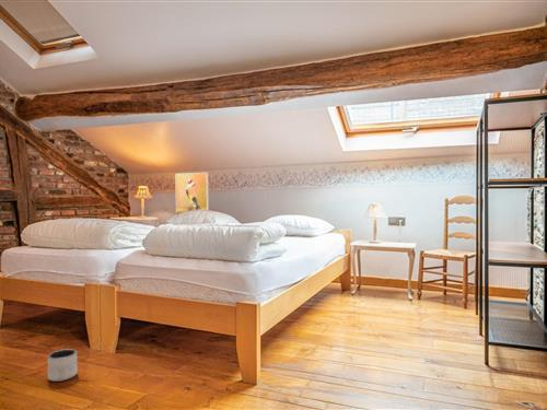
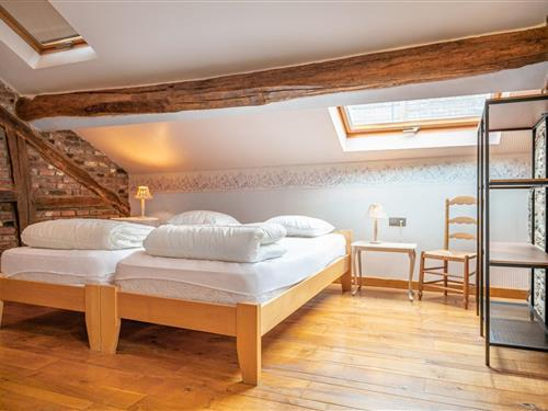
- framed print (191, 196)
- planter (62, 364)
